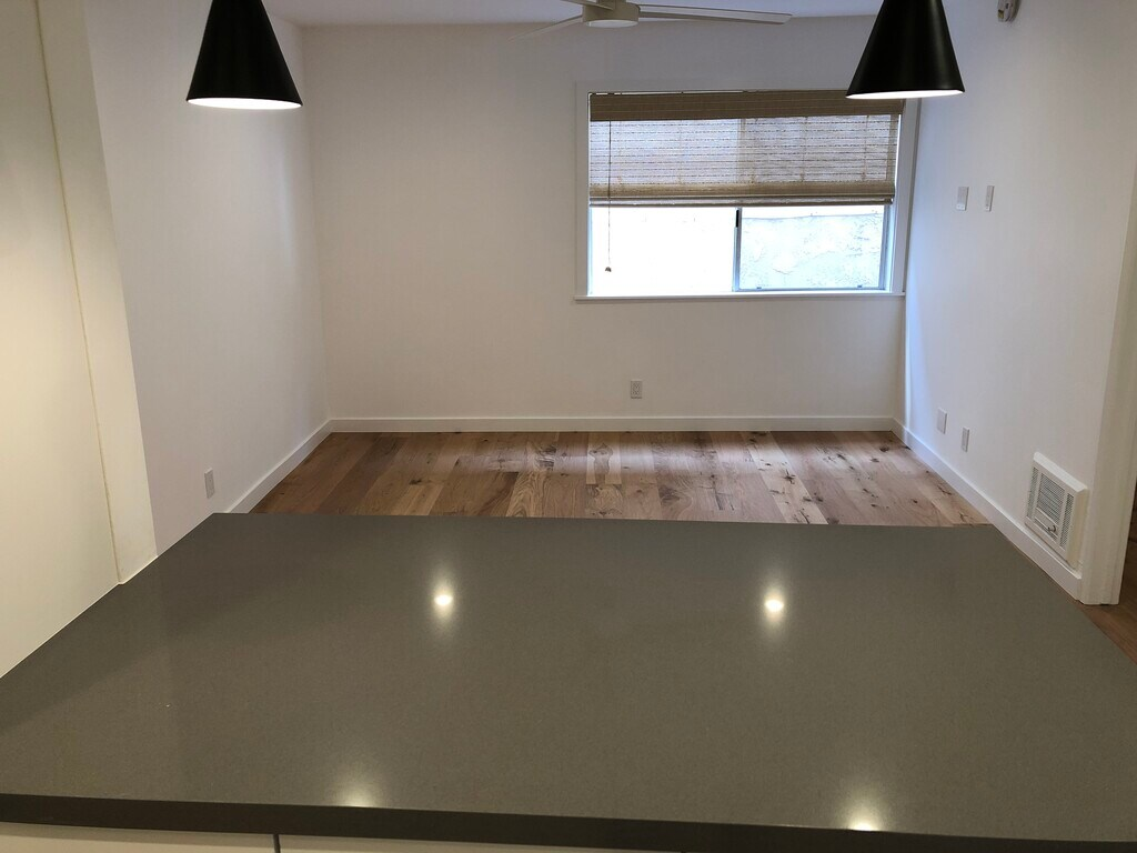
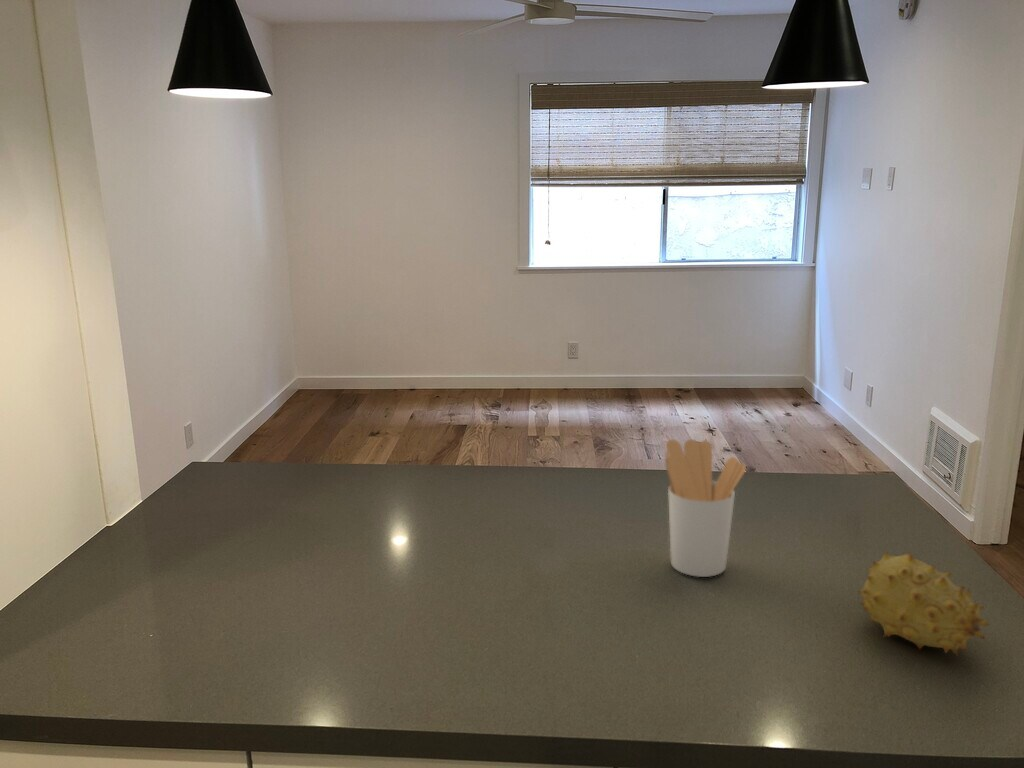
+ utensil holder (695, 503)
+ fruit (922, 601)
